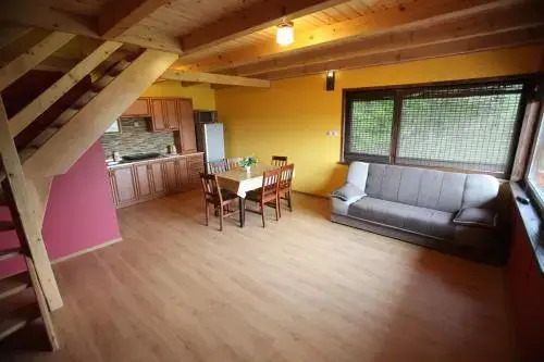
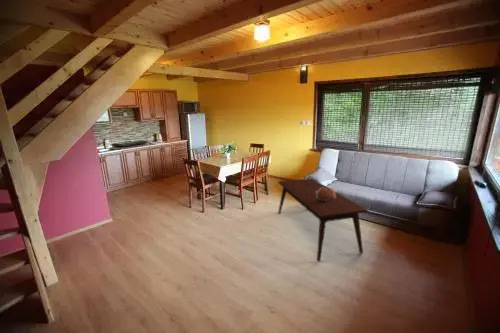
+ decorative sphere (327, 193)
+ coffee table (314, 212)
